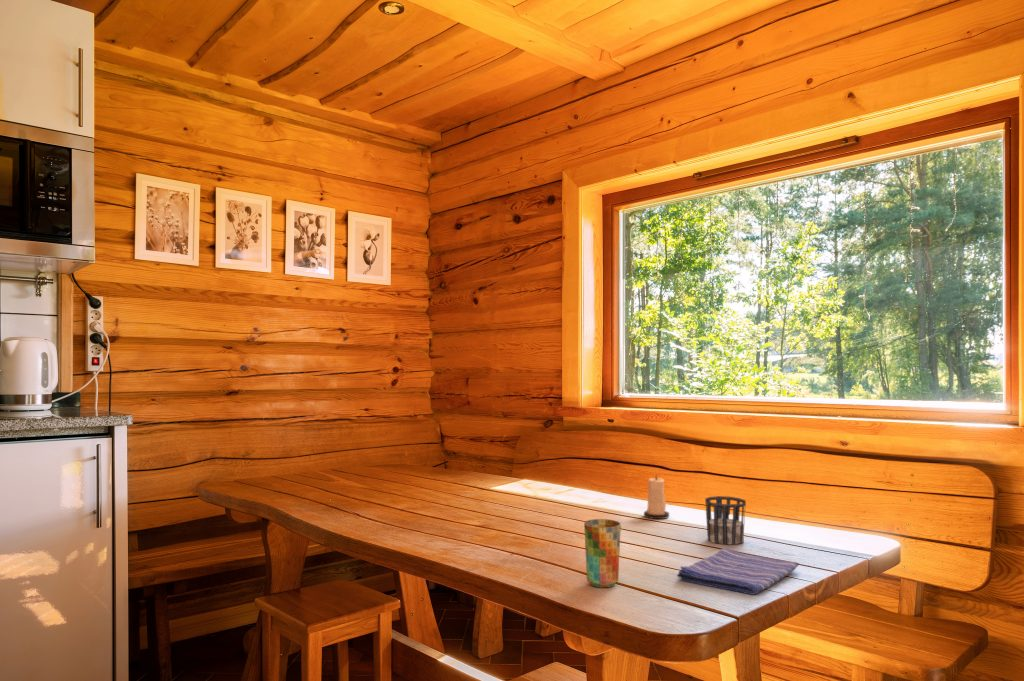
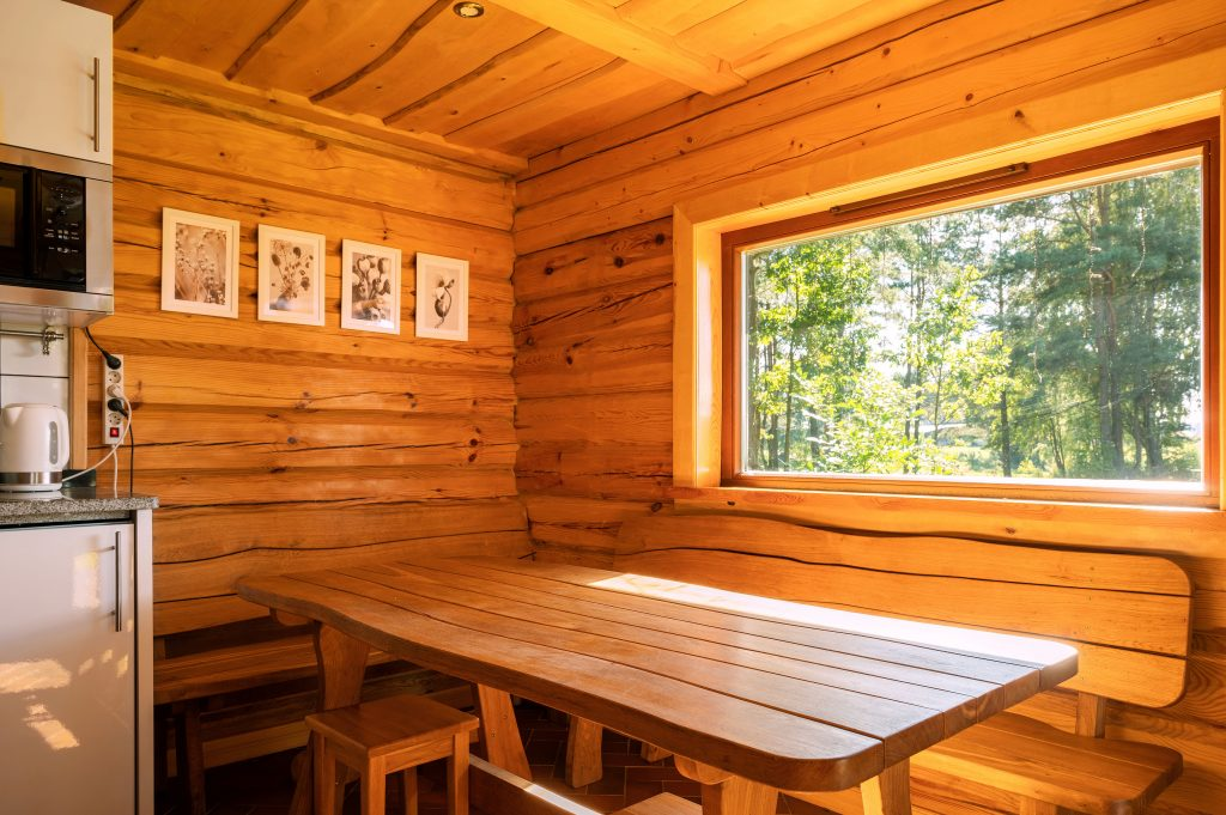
- cup (725, 520)
- cup (602, 553)
- candle (656, 495)
- dish towel (738, 568)
